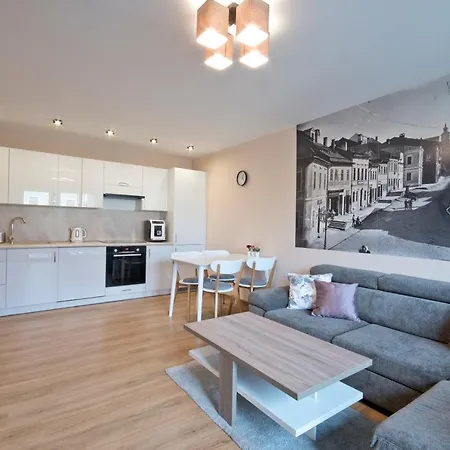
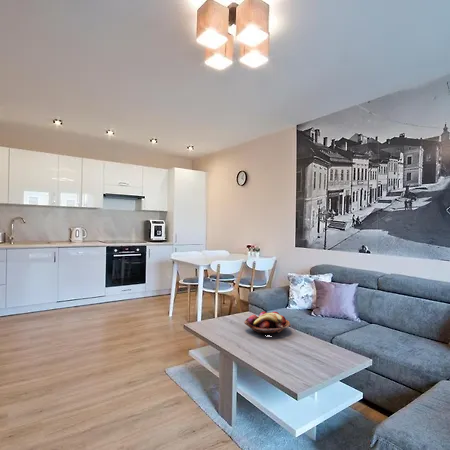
+ fruit basket (267, 321)
